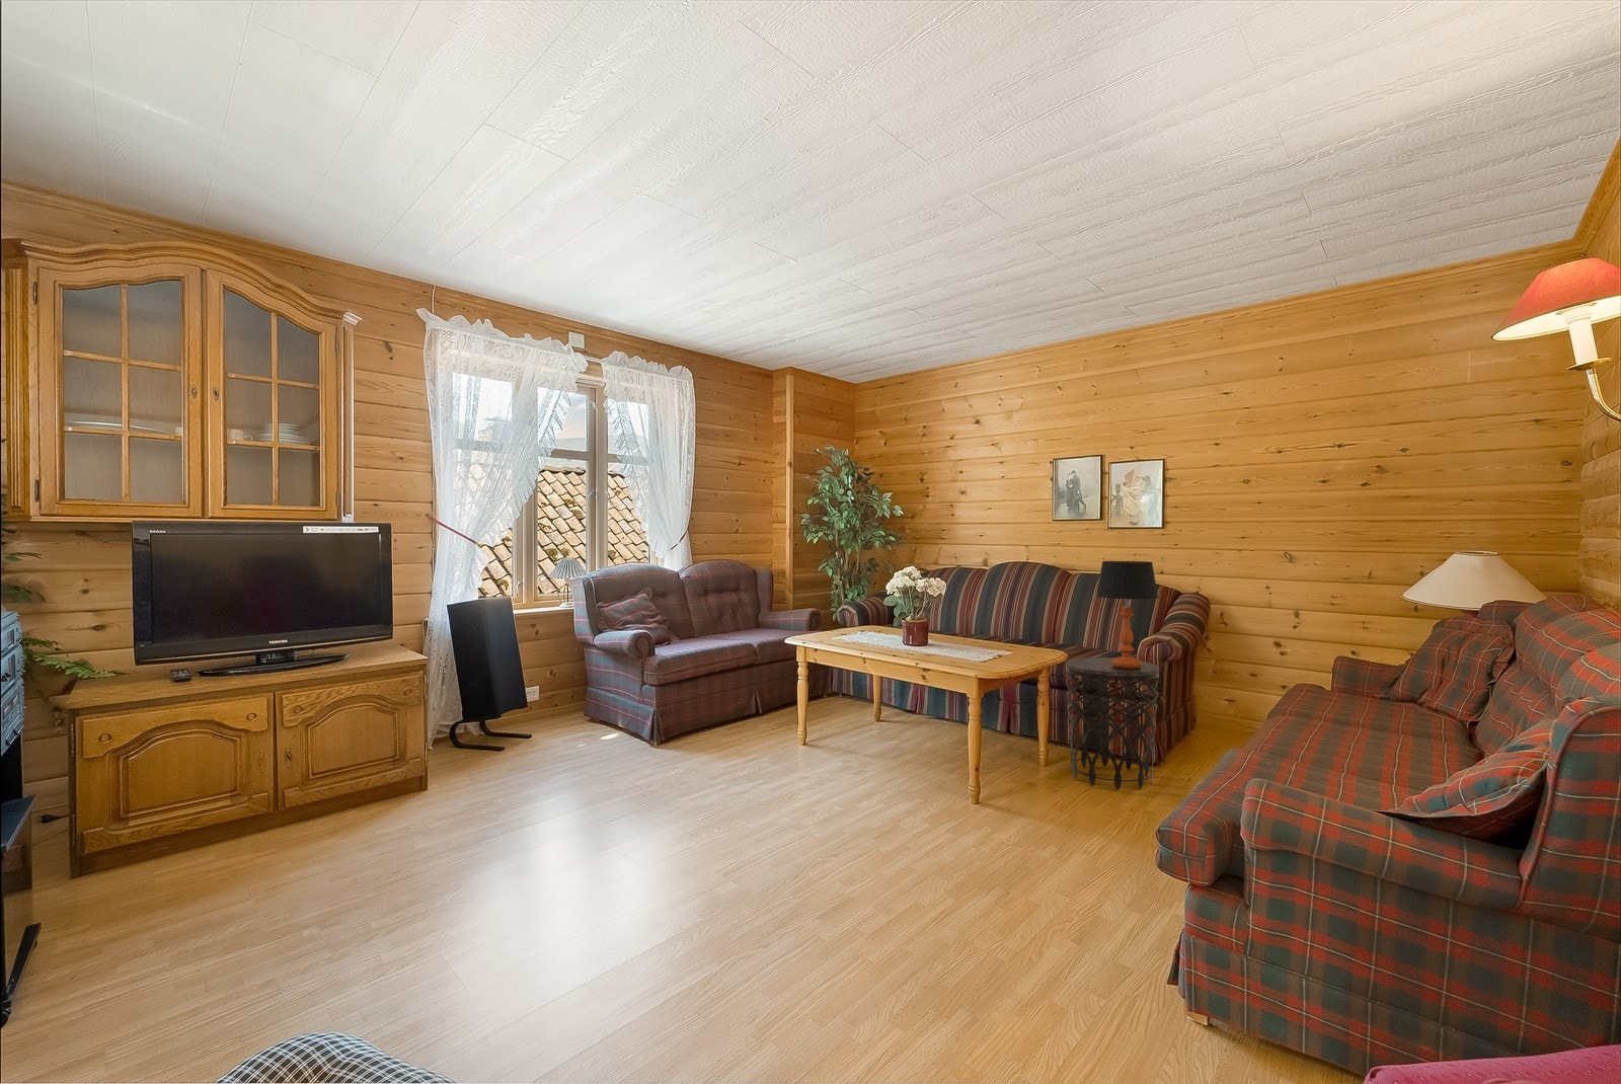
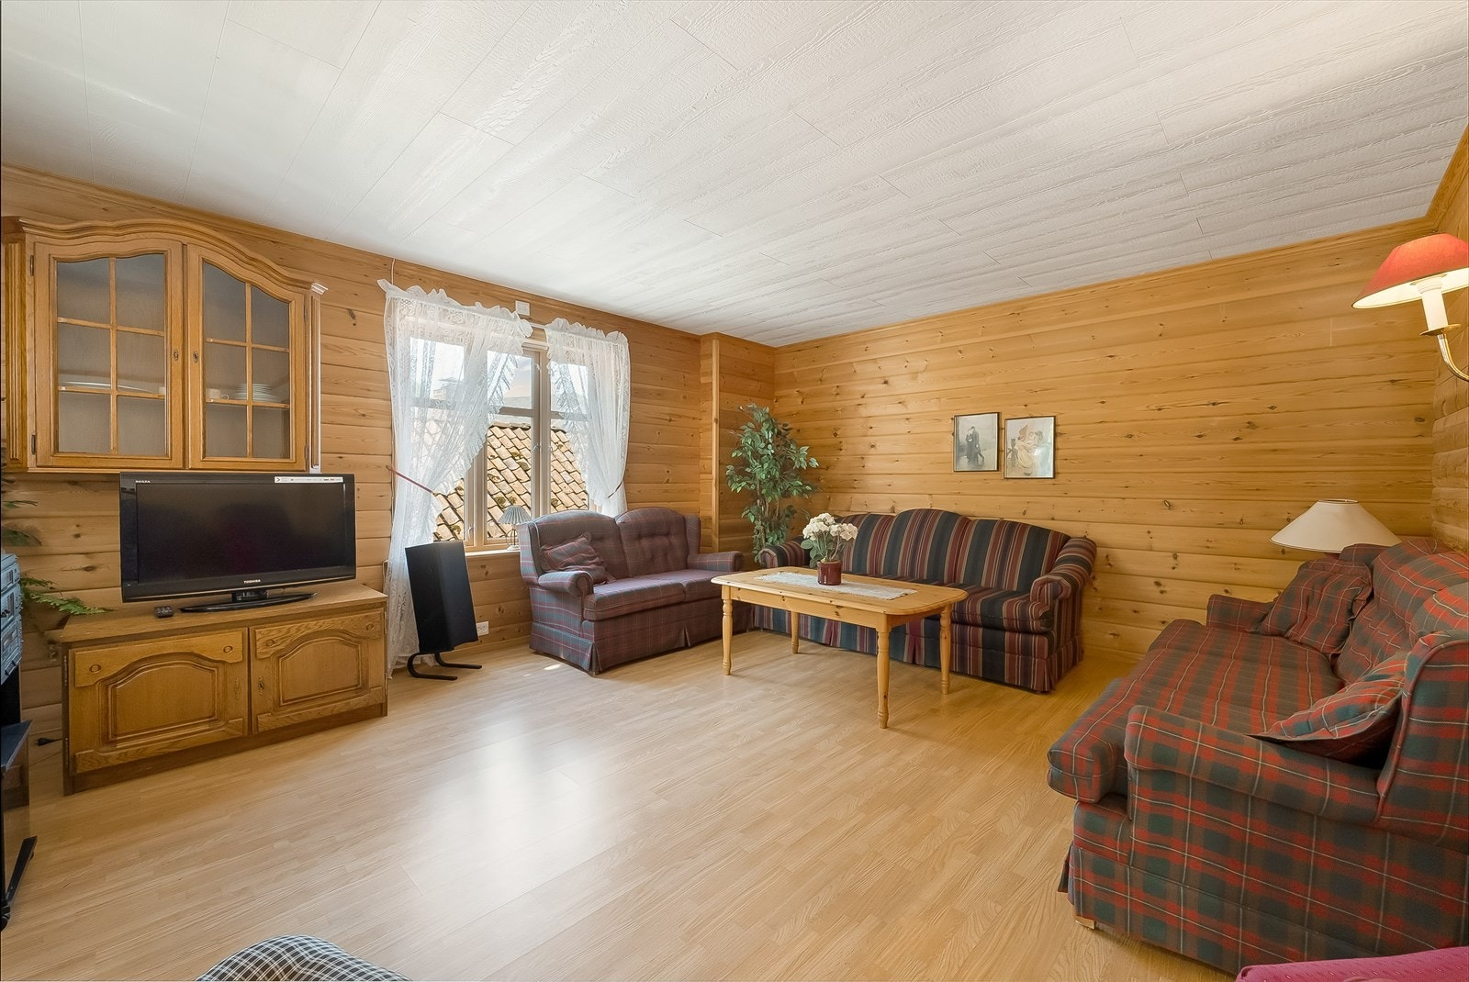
- table lamp (1126, 613)
- side table (1112, 720)
